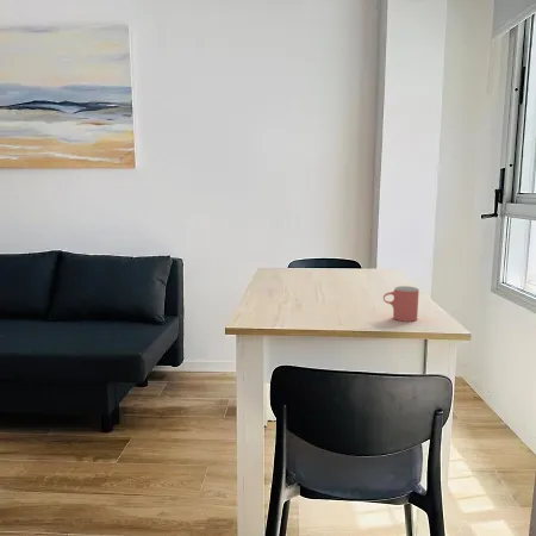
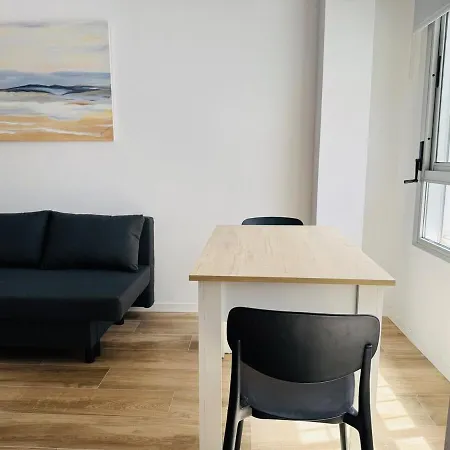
- cup (400, 303)
